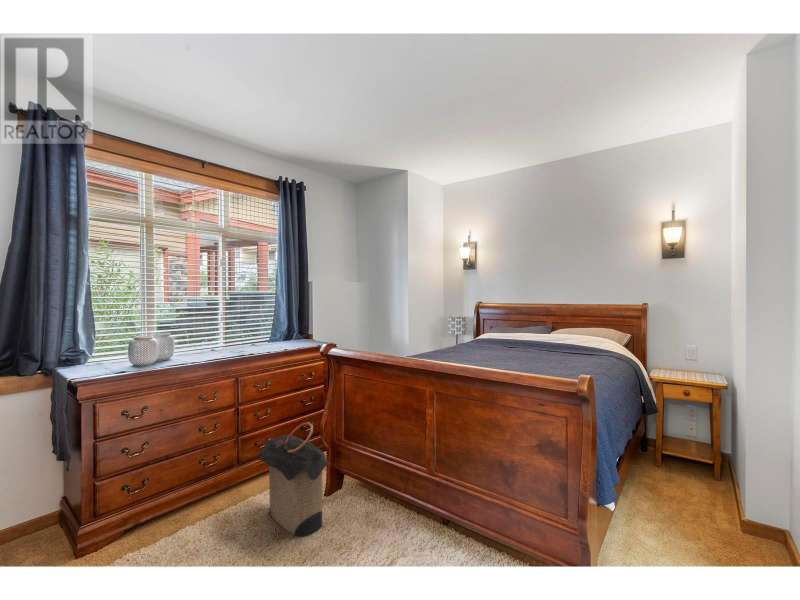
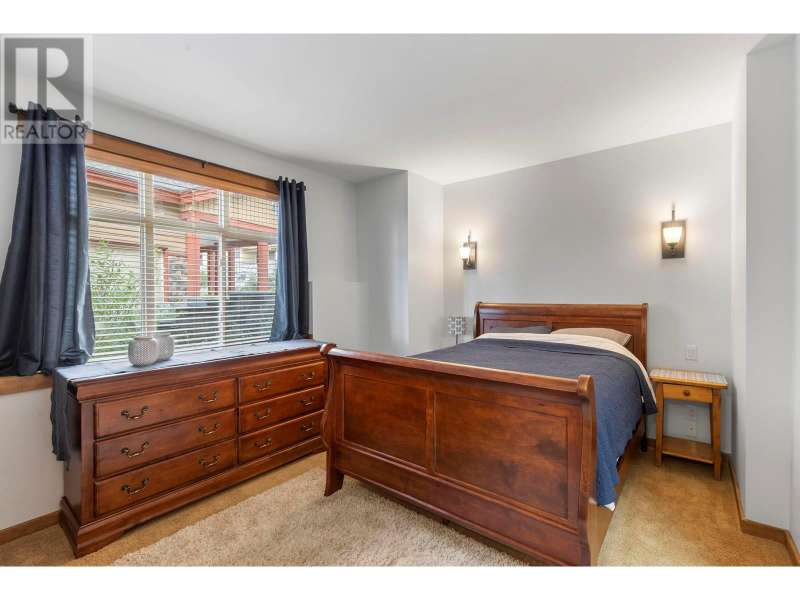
- laundry hamper (292, 471)
